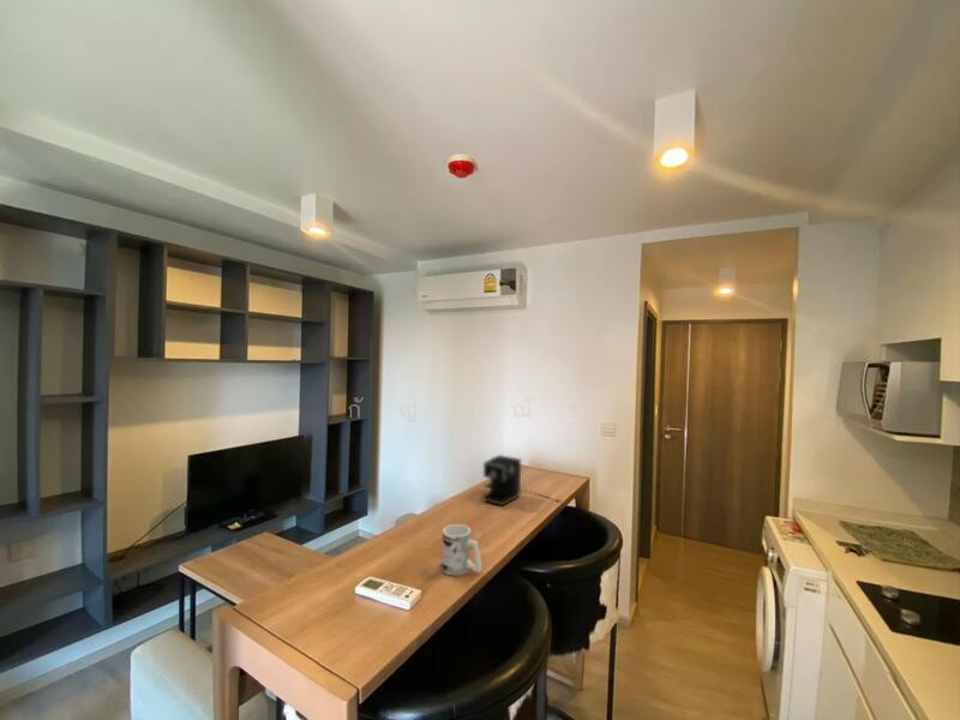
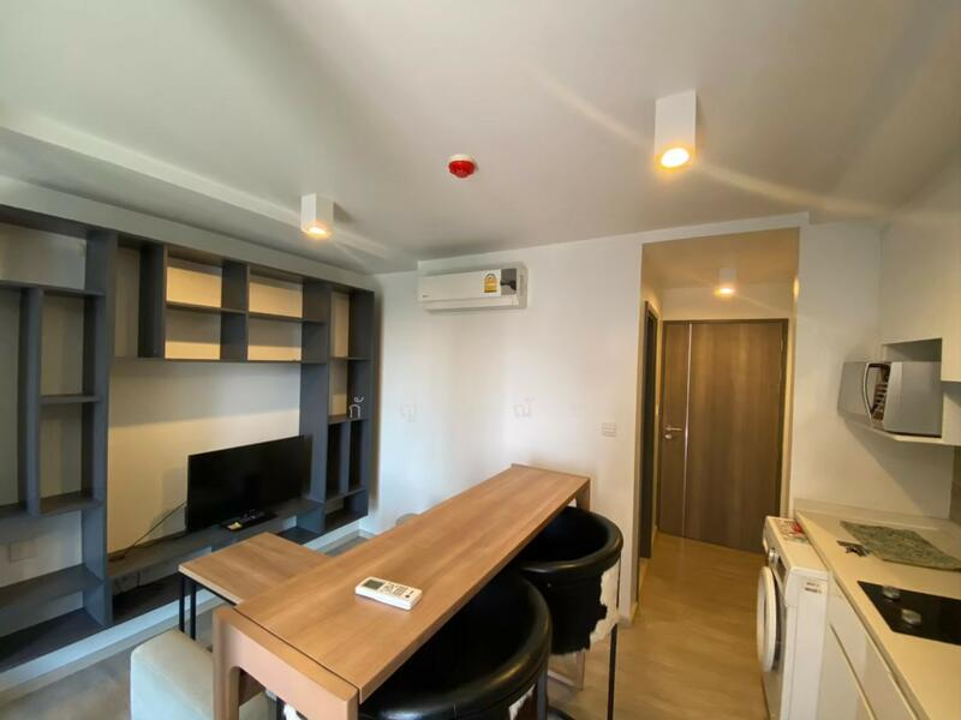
- mug (461, 550)
- coffee maker (520, 481)
